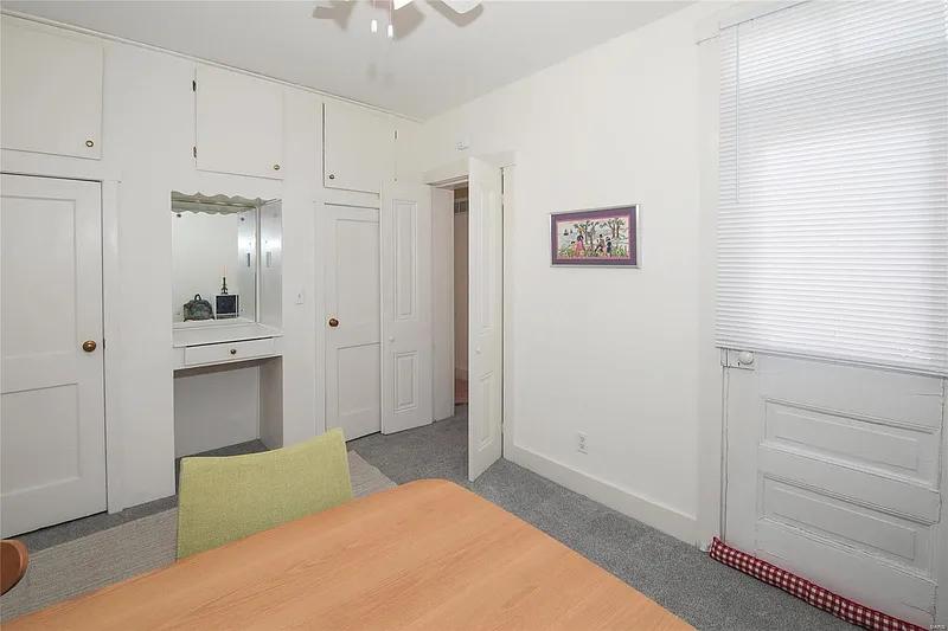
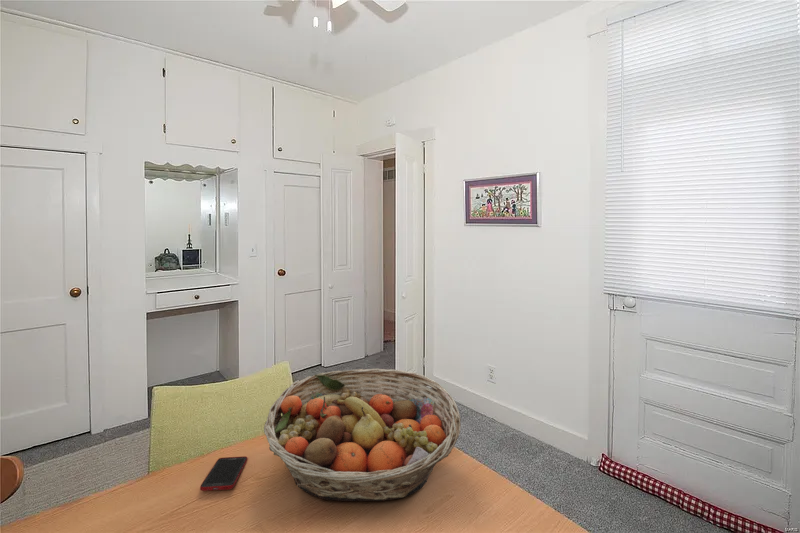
+ cell phone (225, 472)
+ fruit basket (363, 427)
